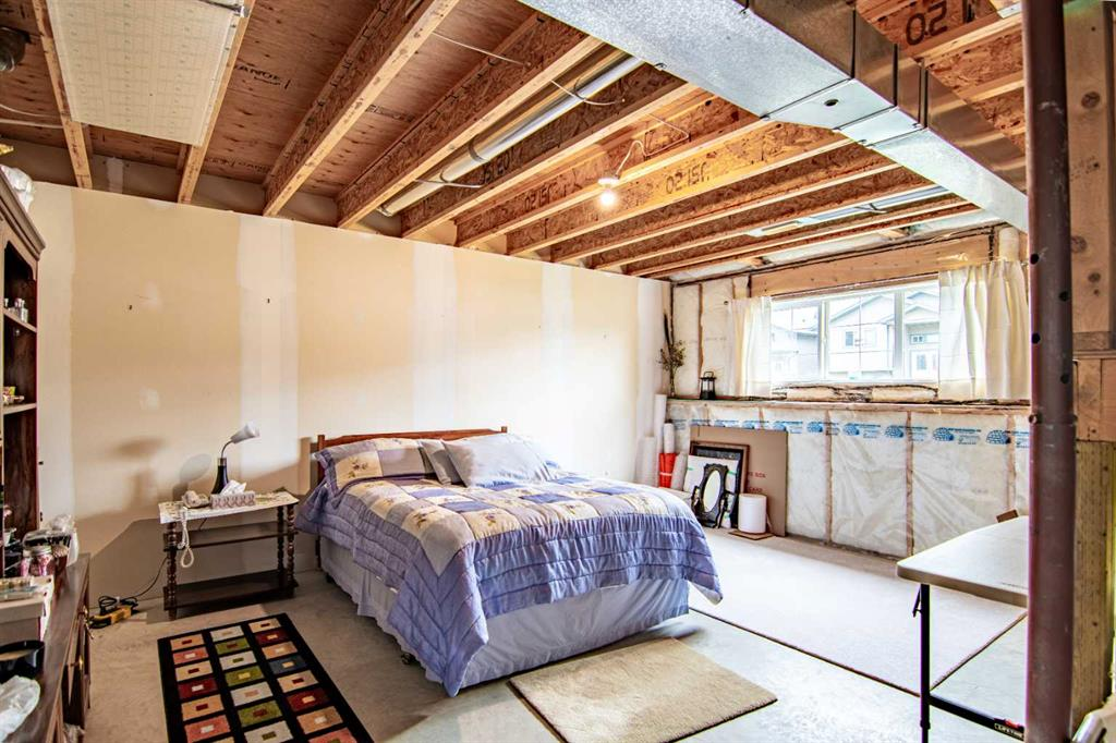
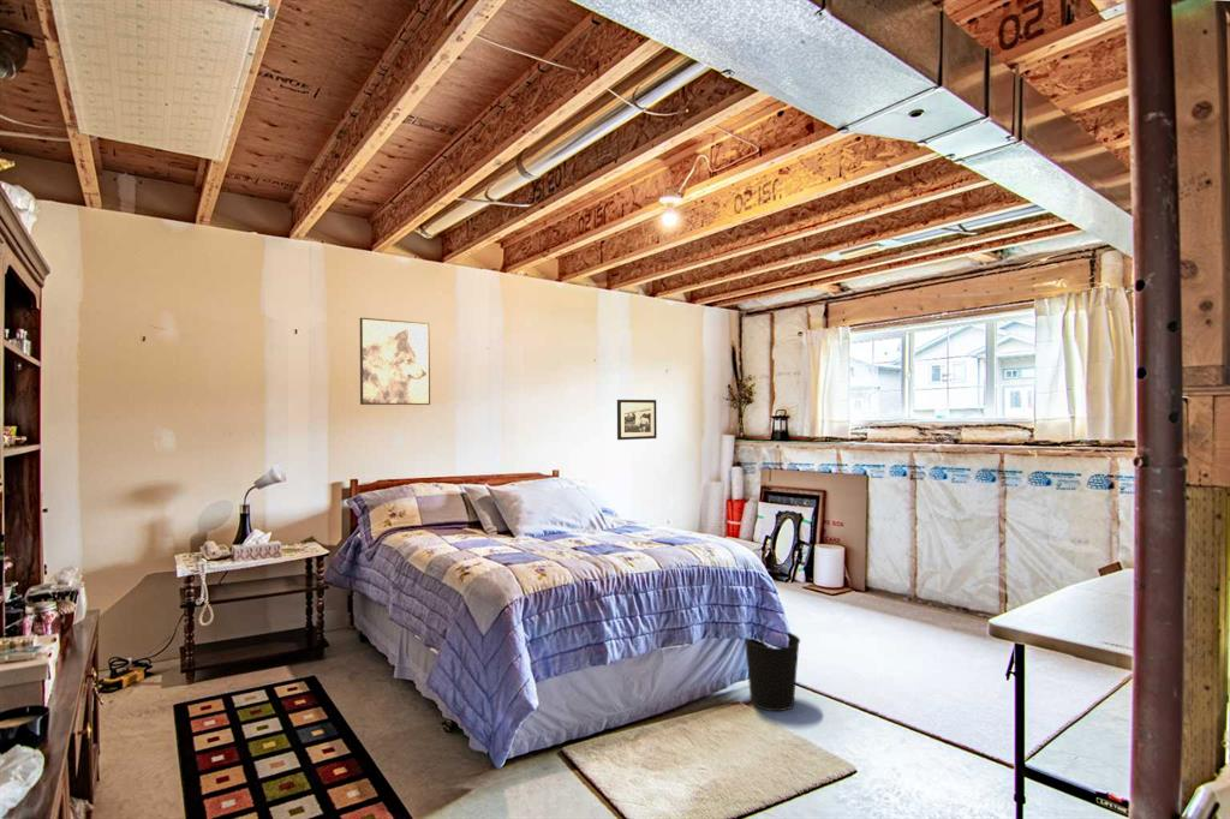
+ wall art (395, 363)
+ picture frame (637, 419)
+ wastebasket (771, 669)
